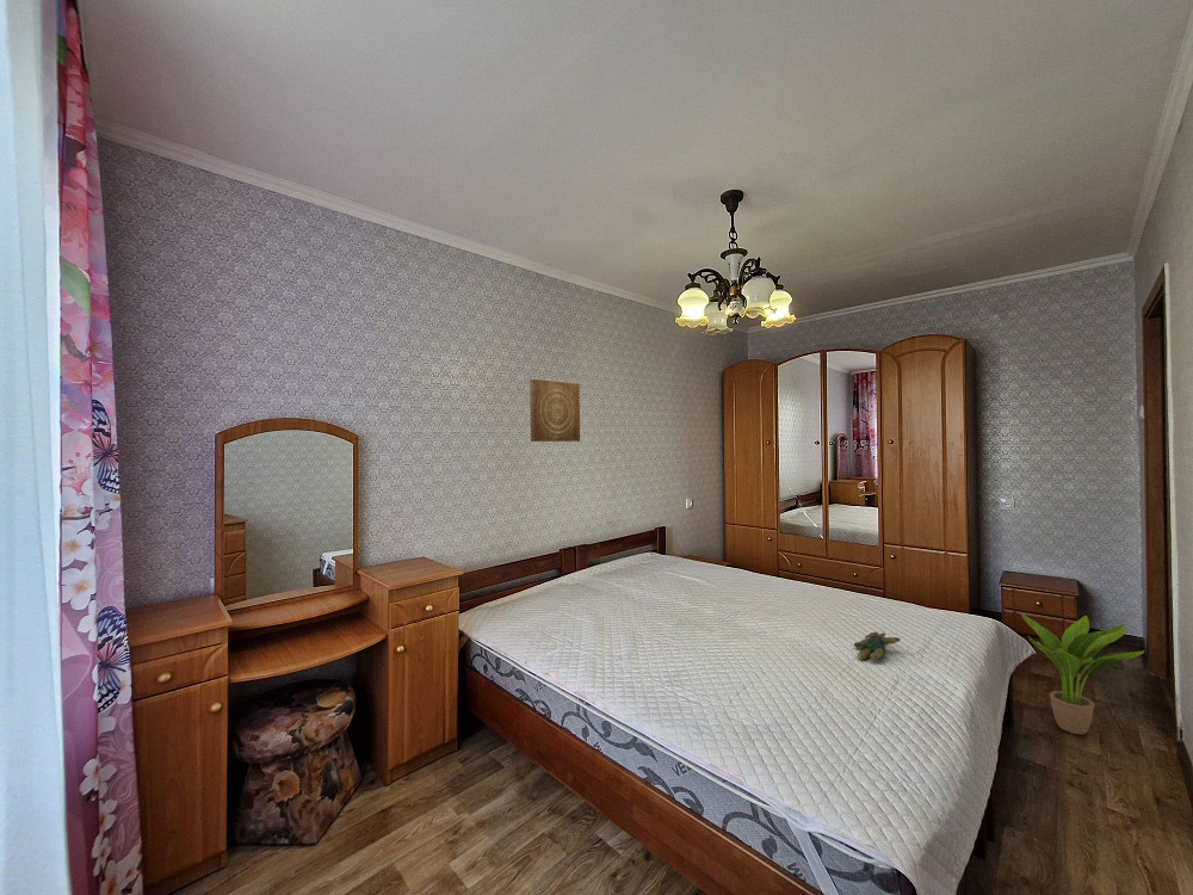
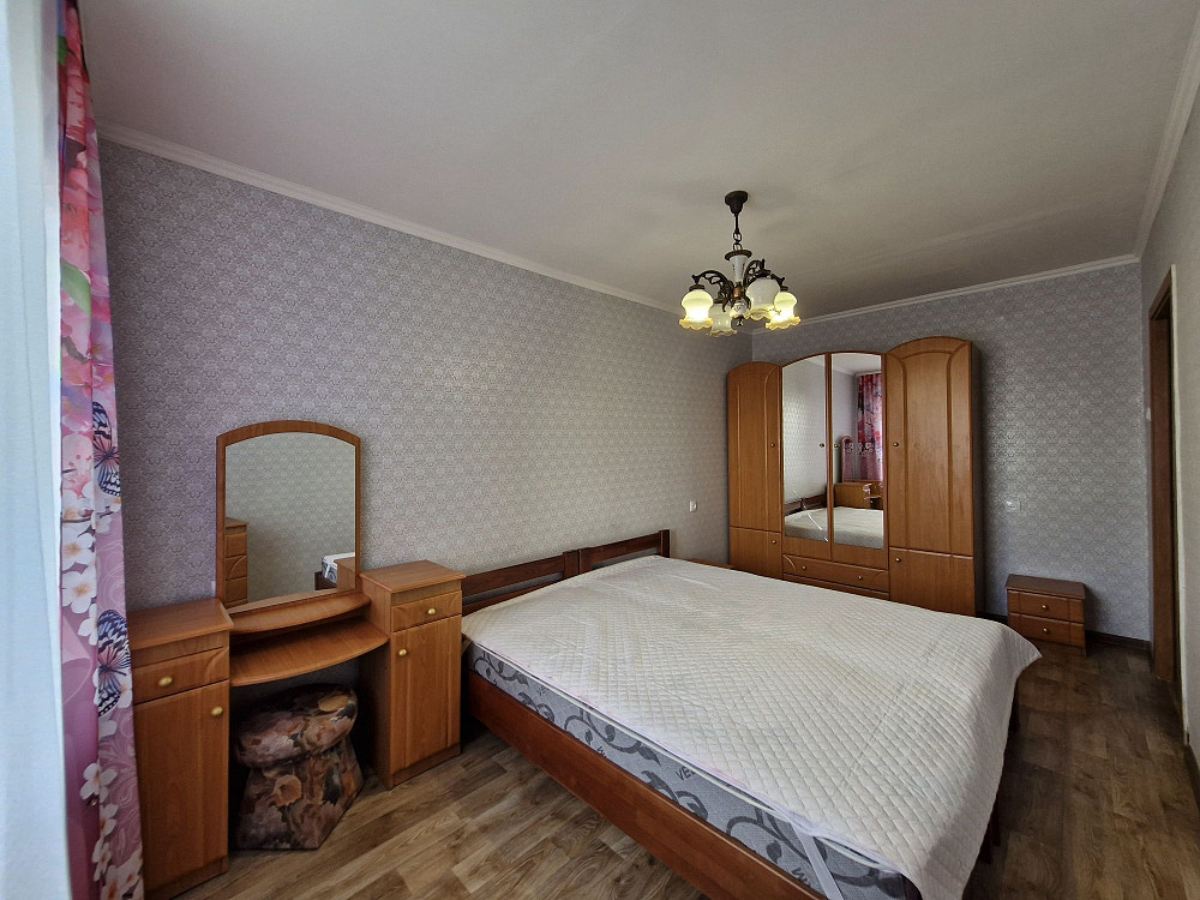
- potted plant (1082, 668)
- wall art (556, 411)
- teddy bear (872, 643)
